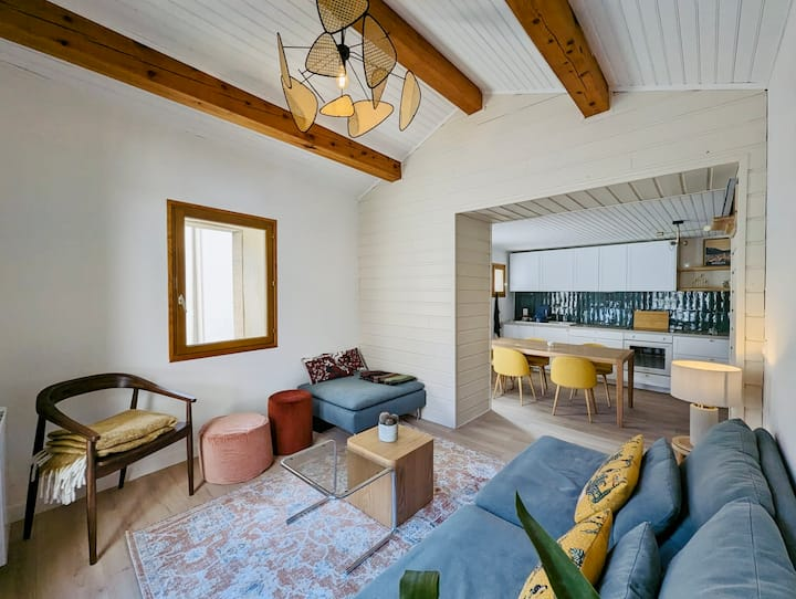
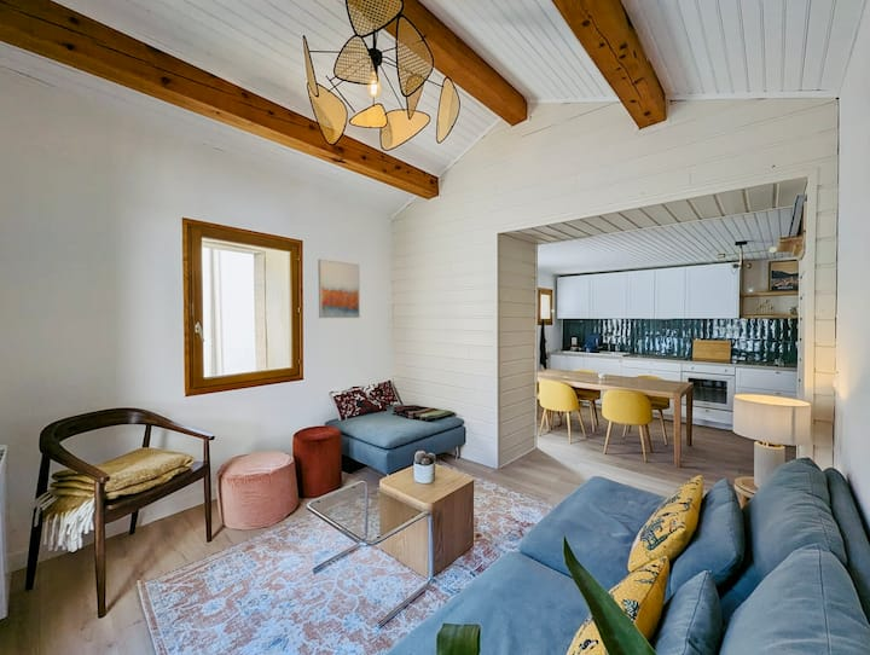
+ wall art (340, 290)
